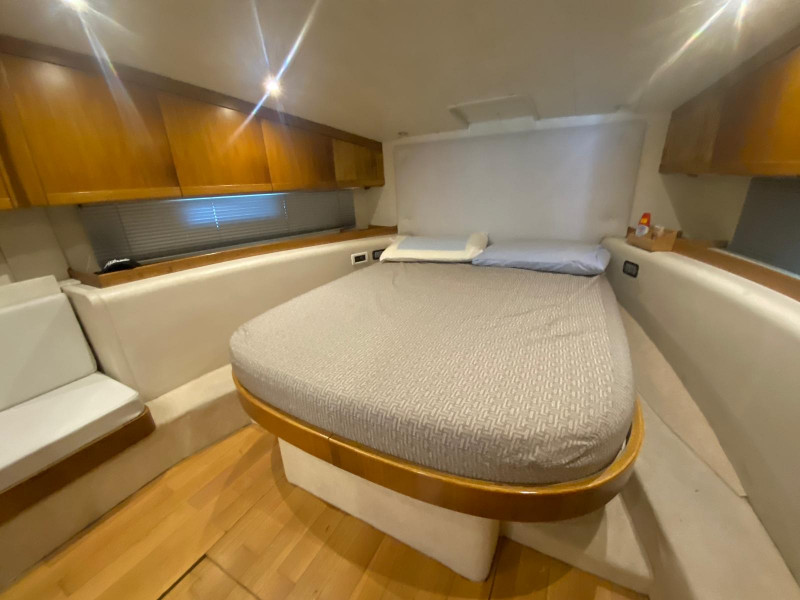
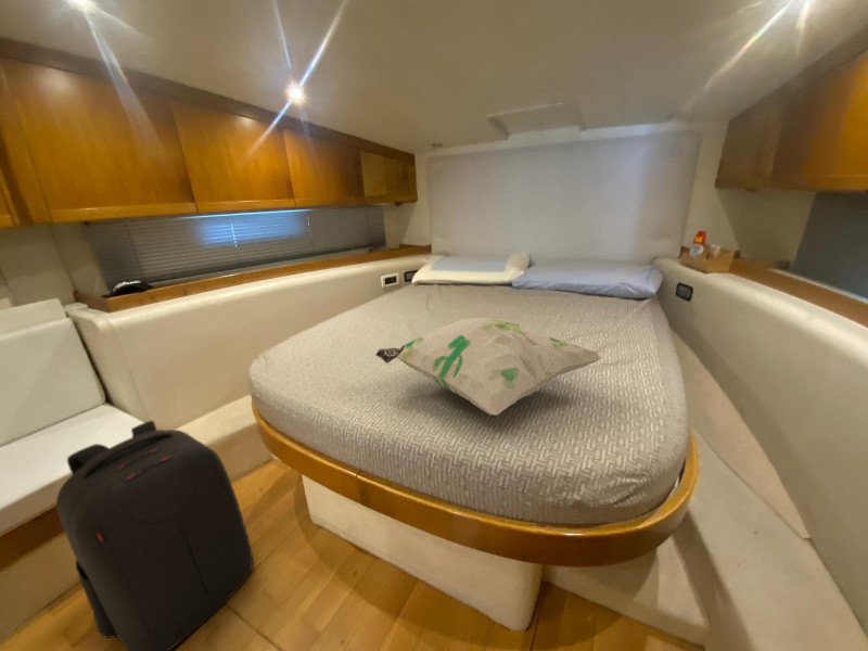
+ backpack (156, 515)
+ decorative pillow (482, 355)
